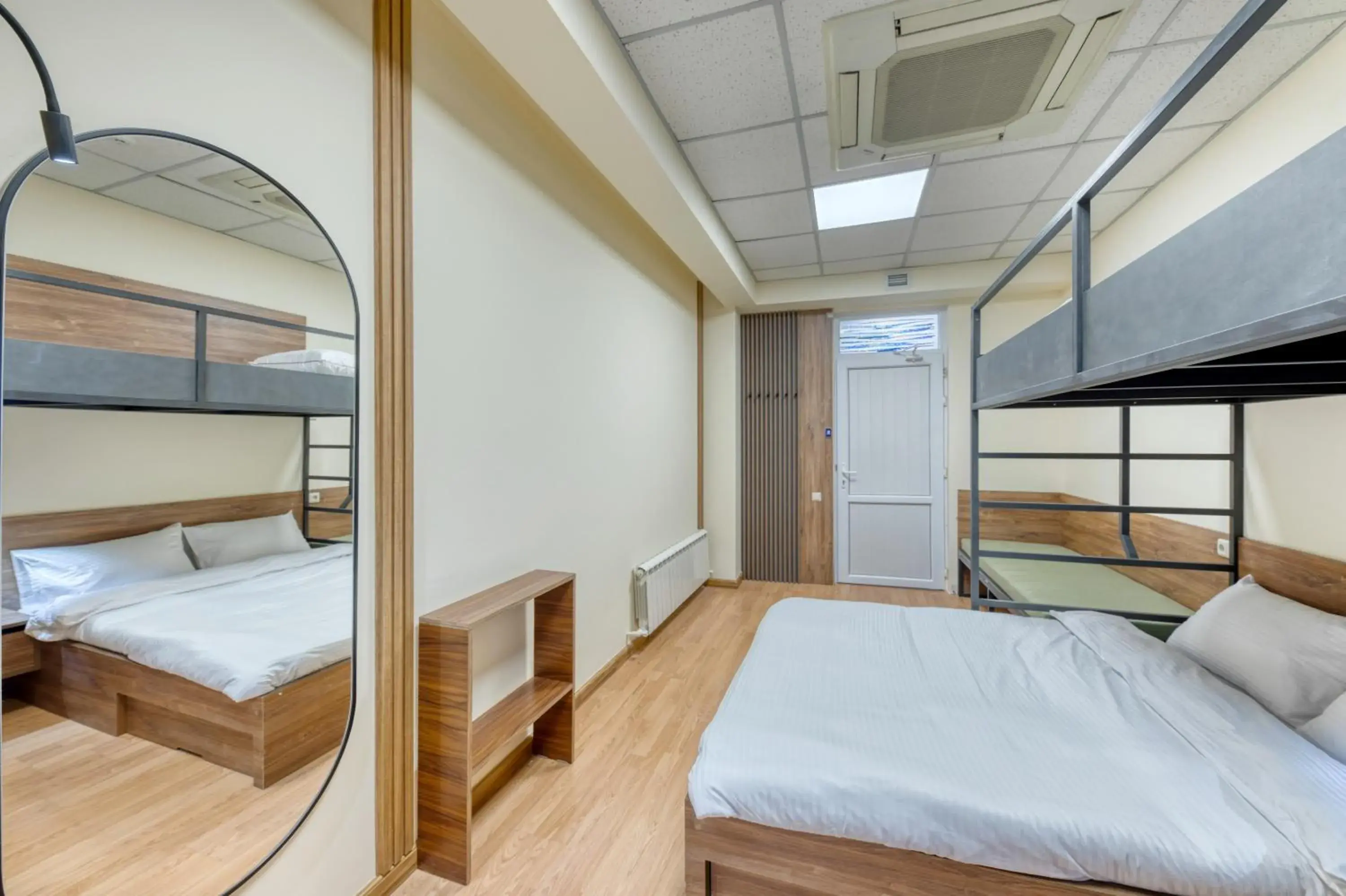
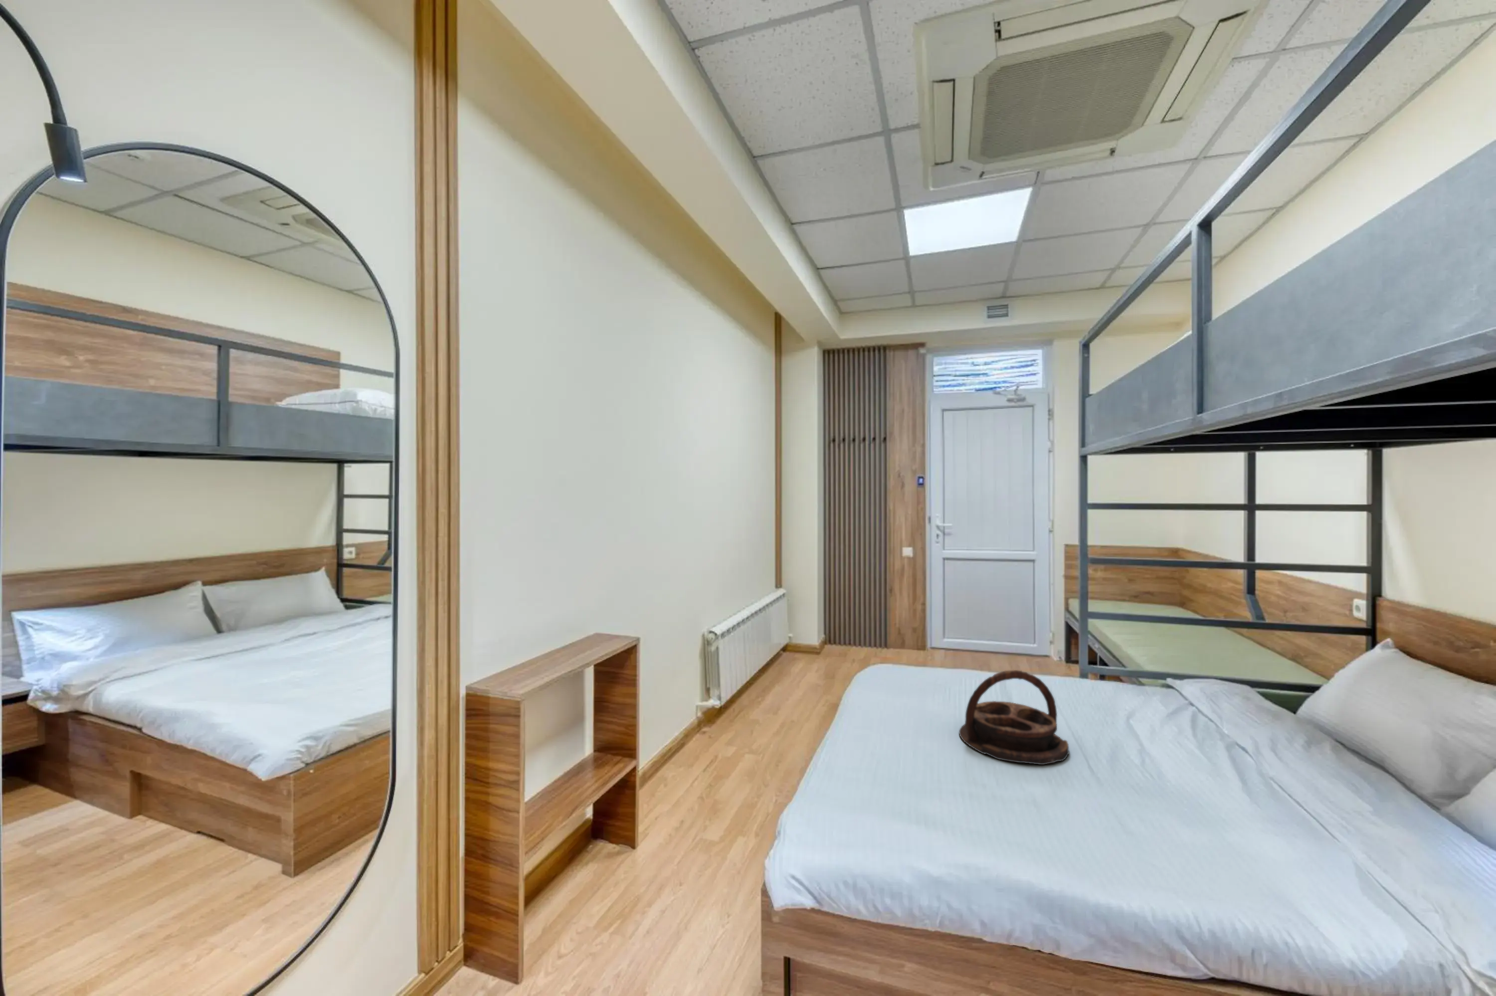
+ serving tray (1013, 706)
